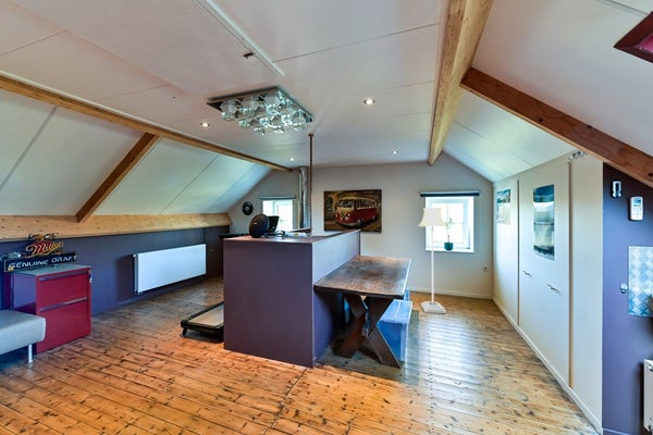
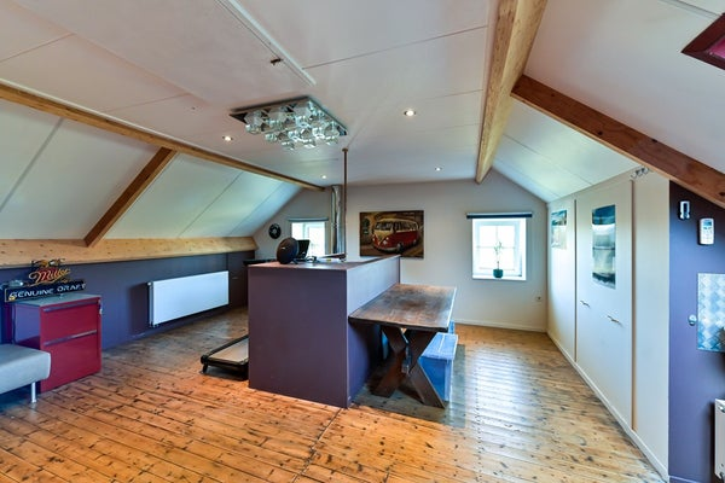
- floor lamp (432, 258)
